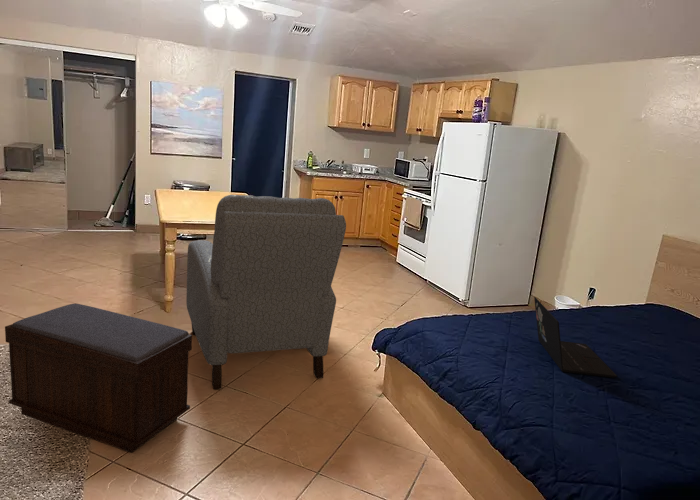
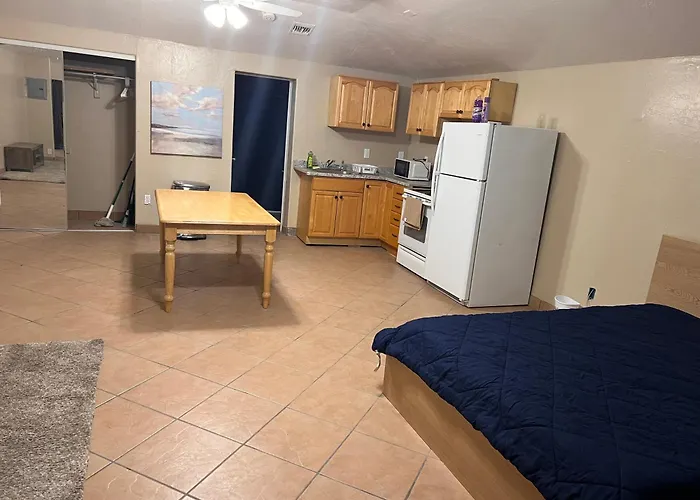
- laptop (572, 342)
- bench (101, 371)
- chair (262, 275)
